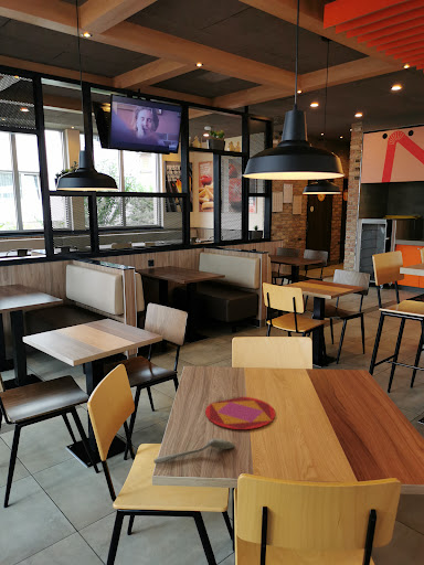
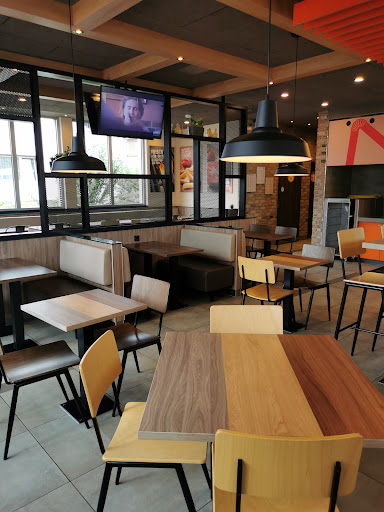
- spoon (195, 450)
- plate (240, 411)
